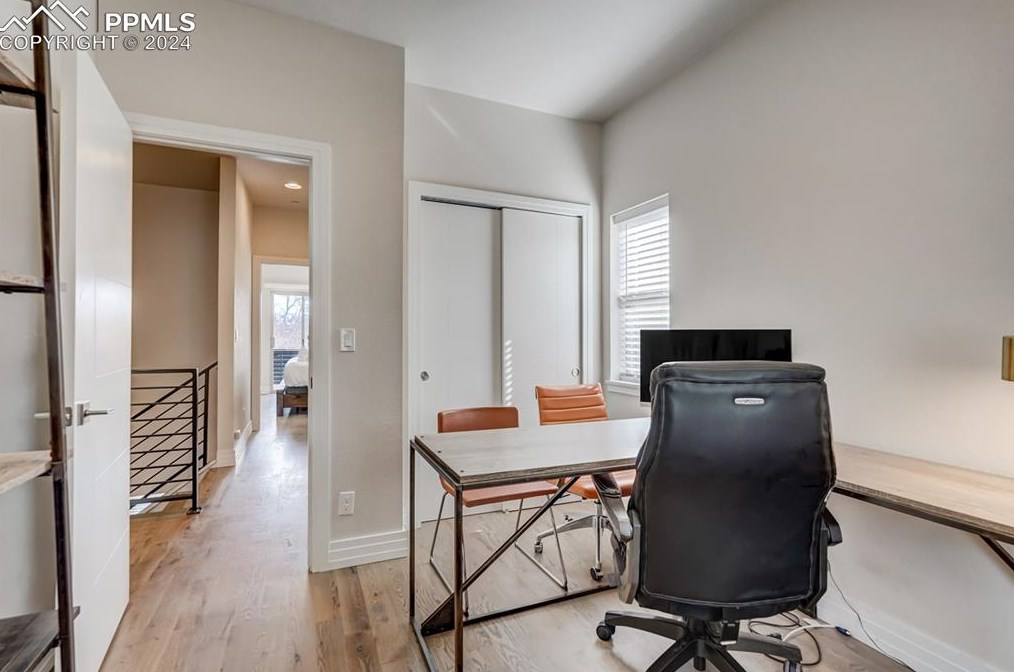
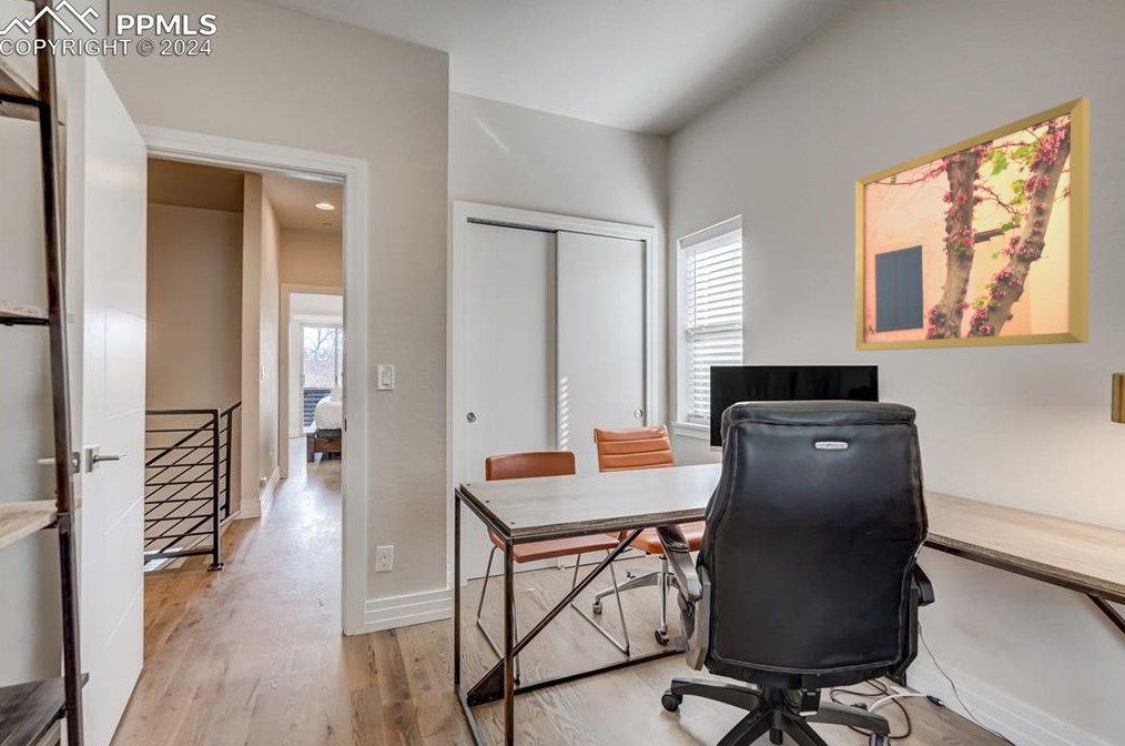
+ wall art (952, 246)
